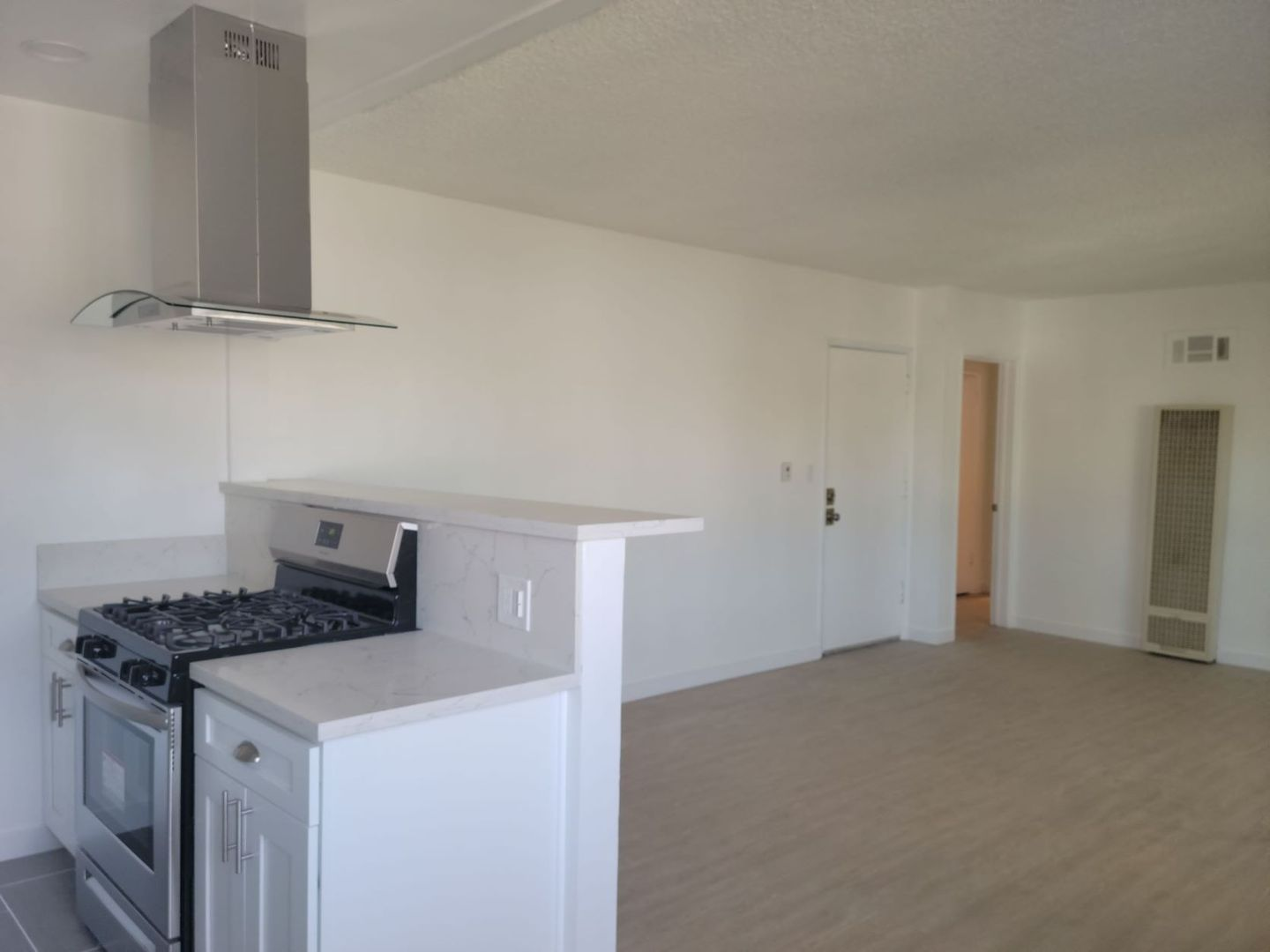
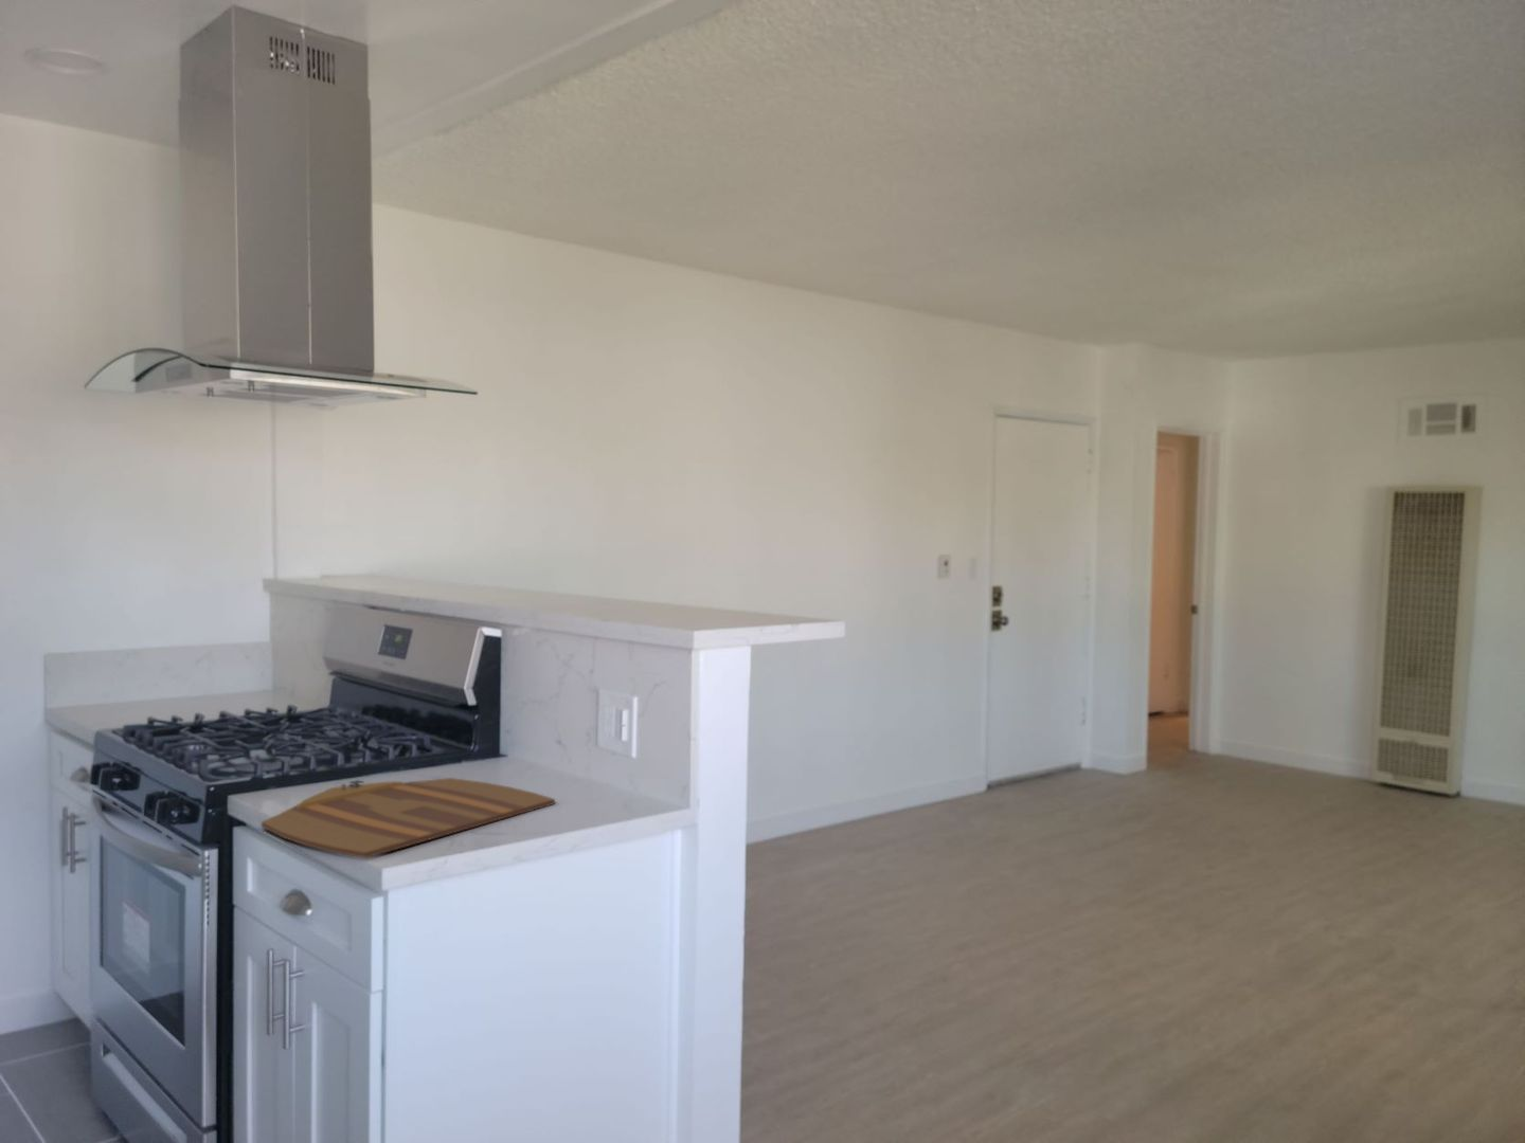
+ cutting board (394, 803)
